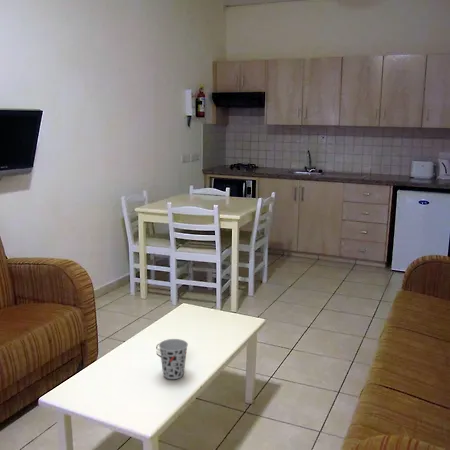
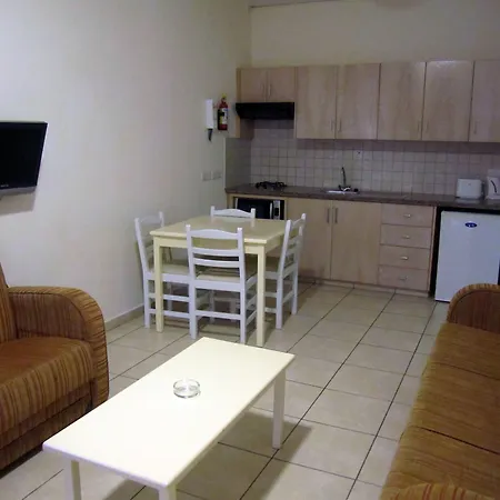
- cup (173, 359)
